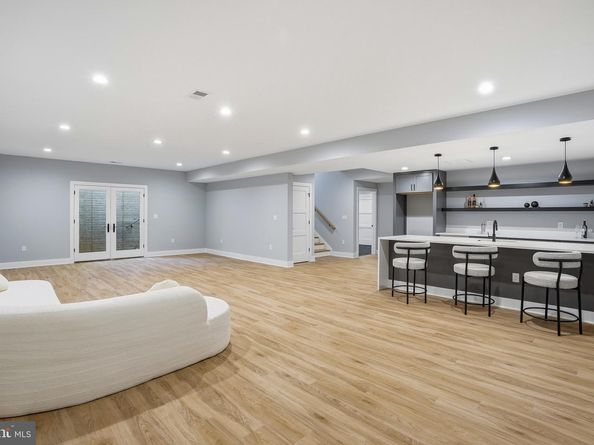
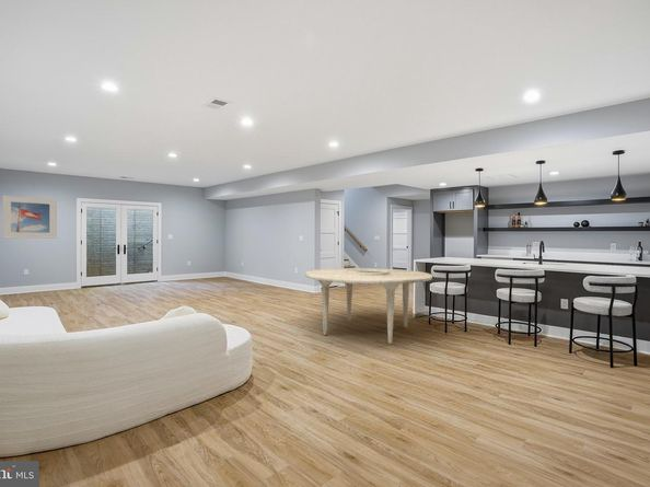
+ dining table (351, 299)
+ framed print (31, 217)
